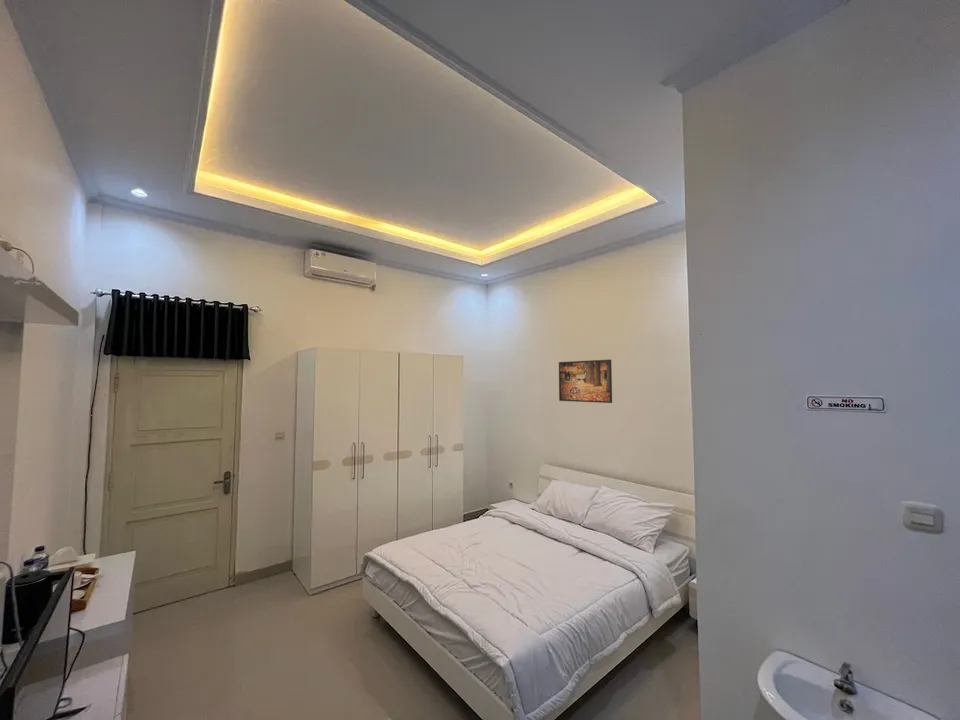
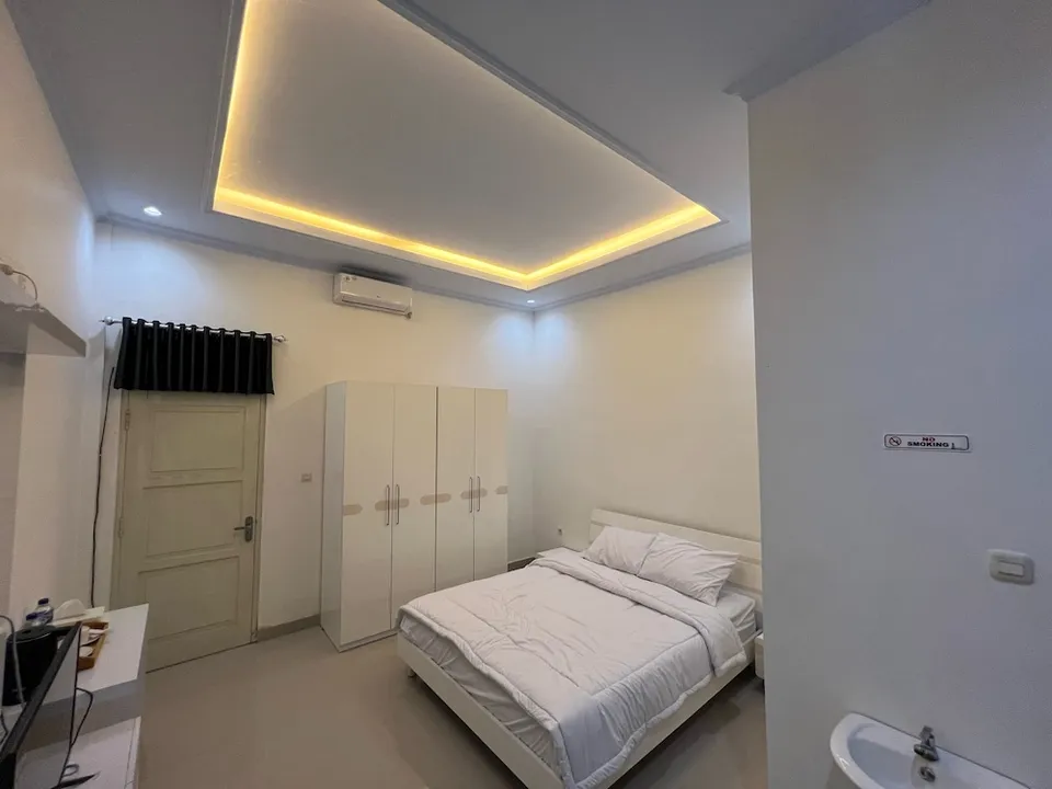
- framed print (583, 381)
